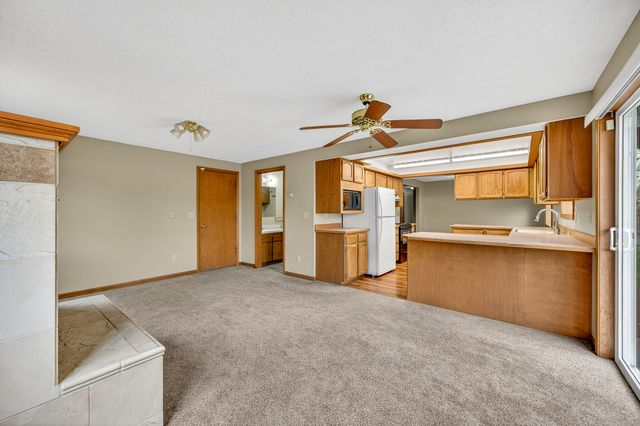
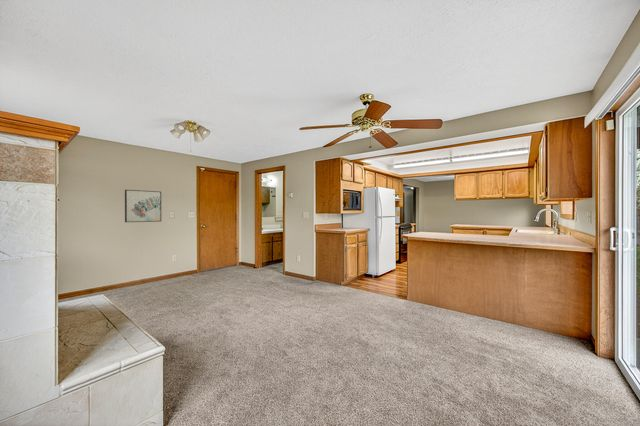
+ wall art (143, 206)
